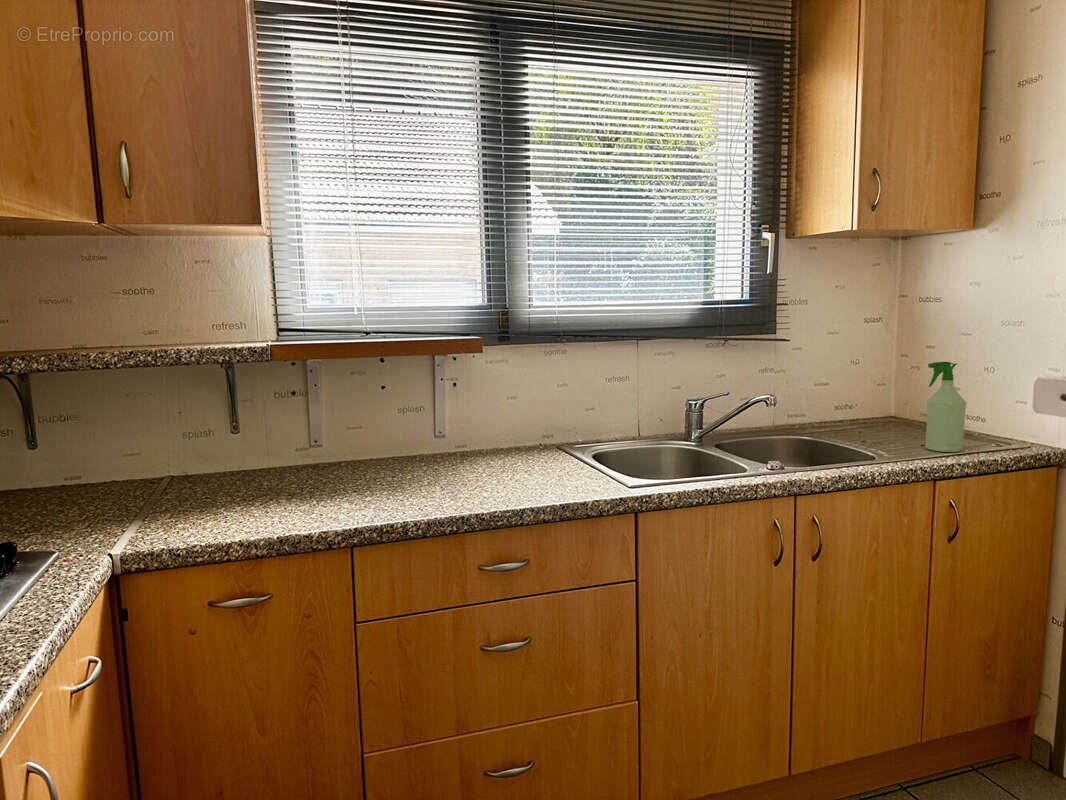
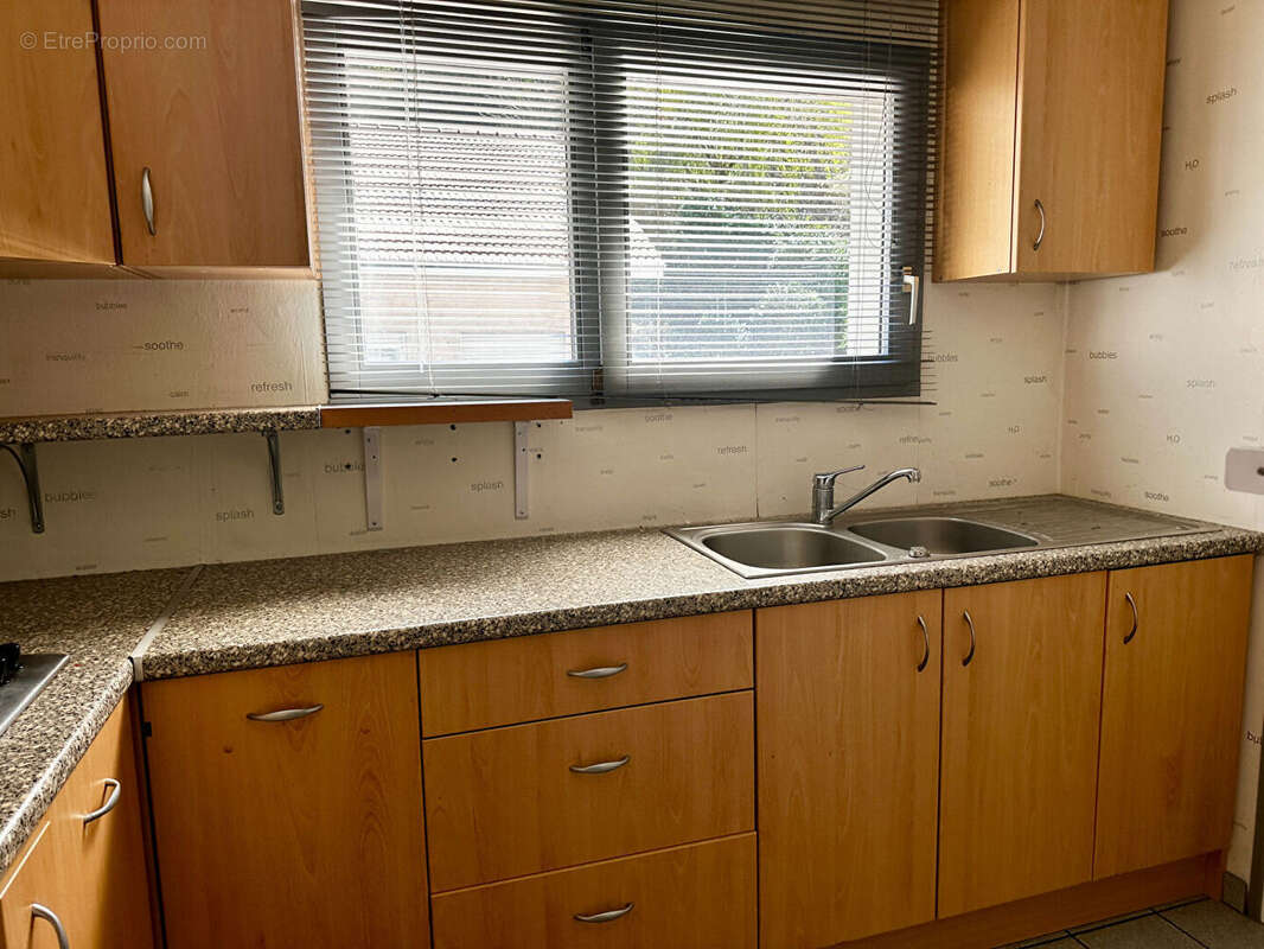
- spray bottle (945, 405)
